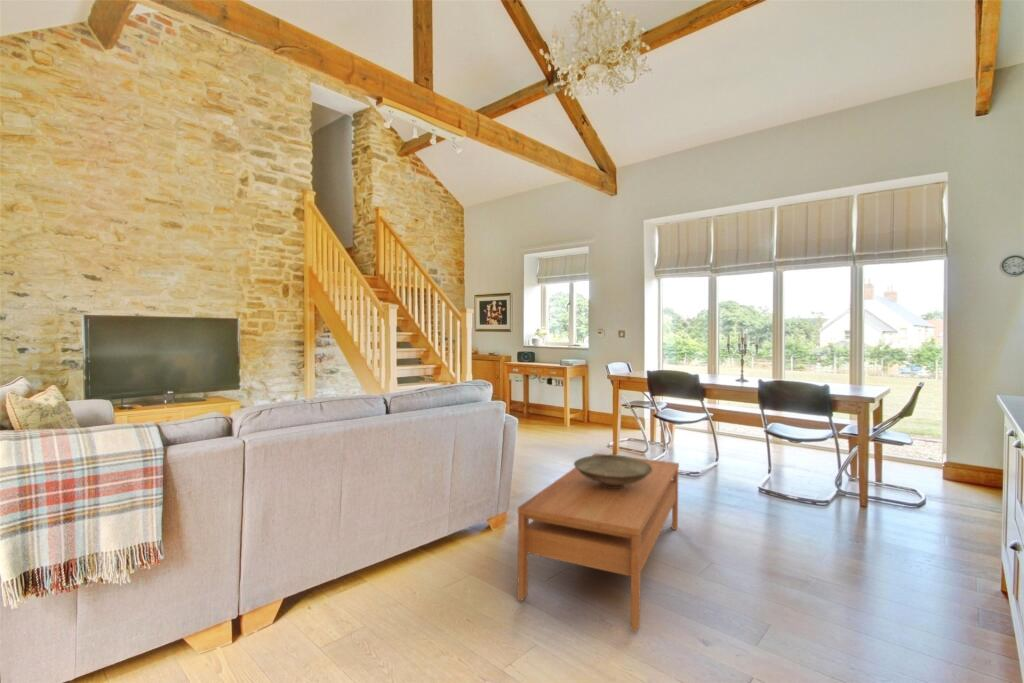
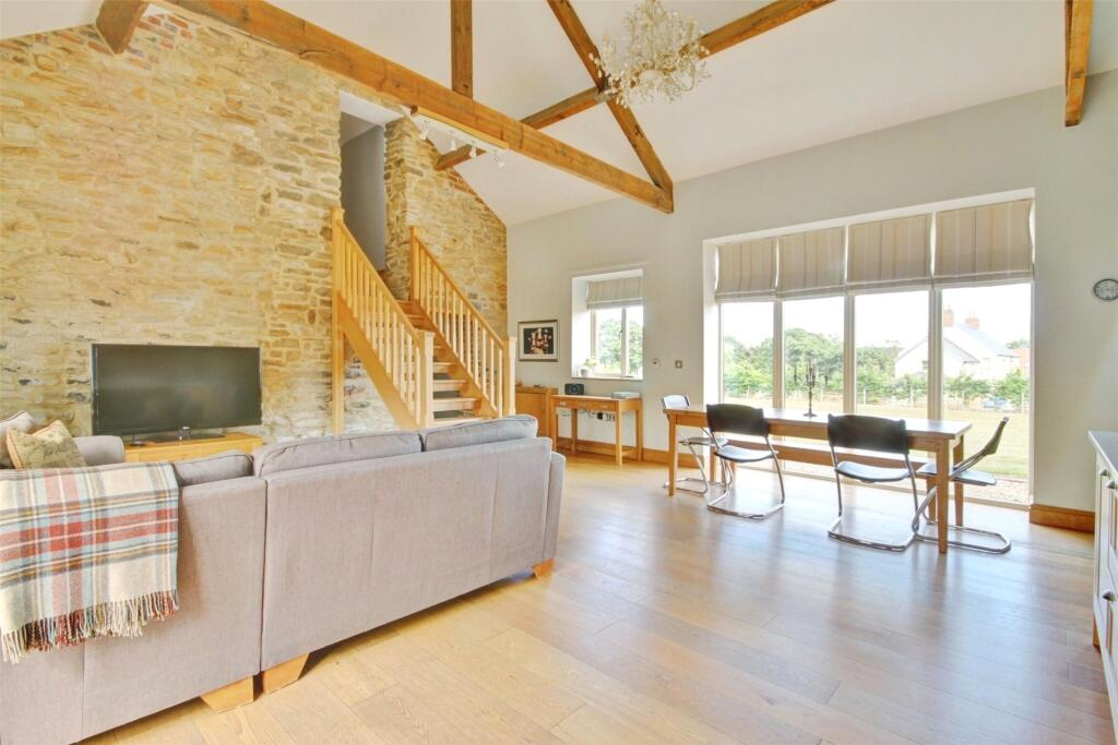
- decorative bowl (612, 473)
- coffee table (610, 520)
